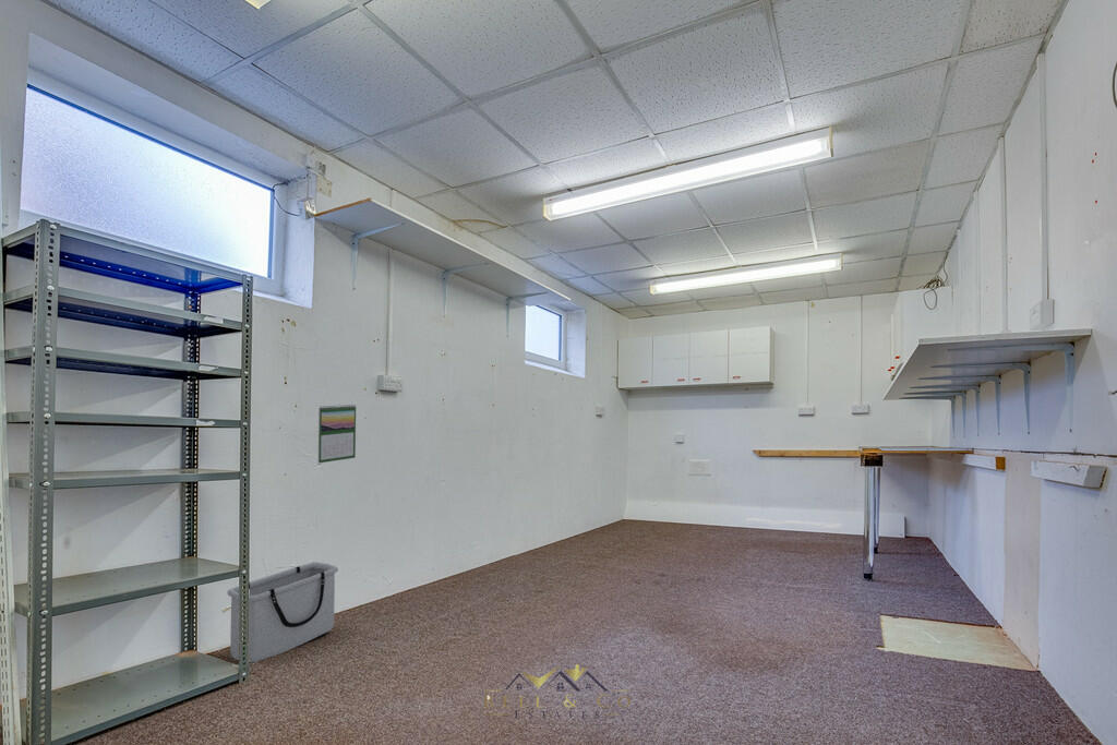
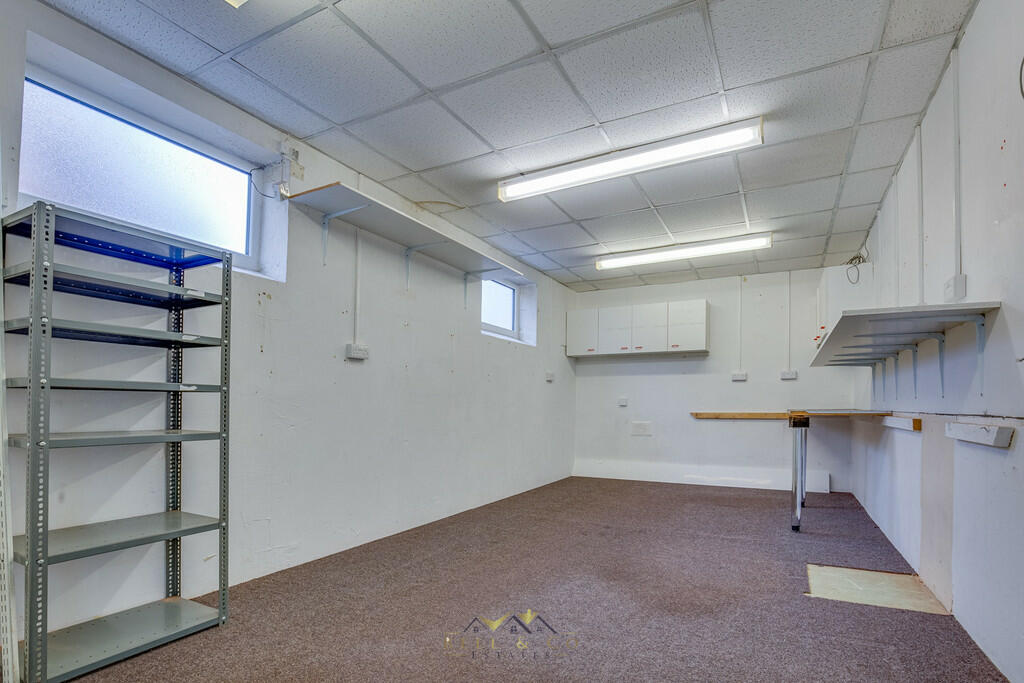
- calendar (337, 432)
- storage bin (285, 610)
